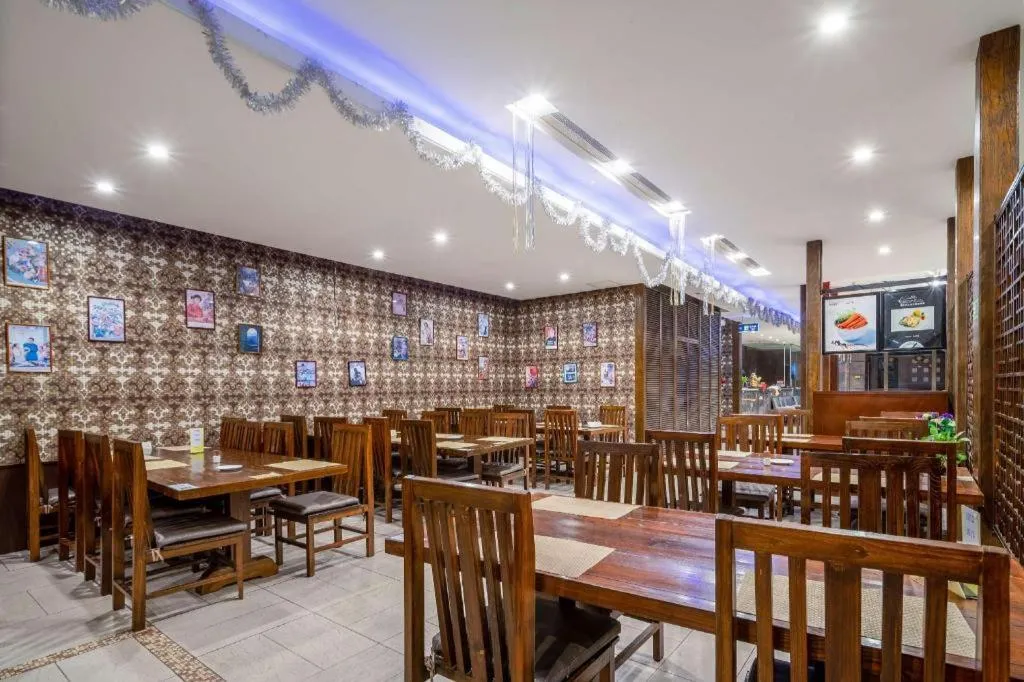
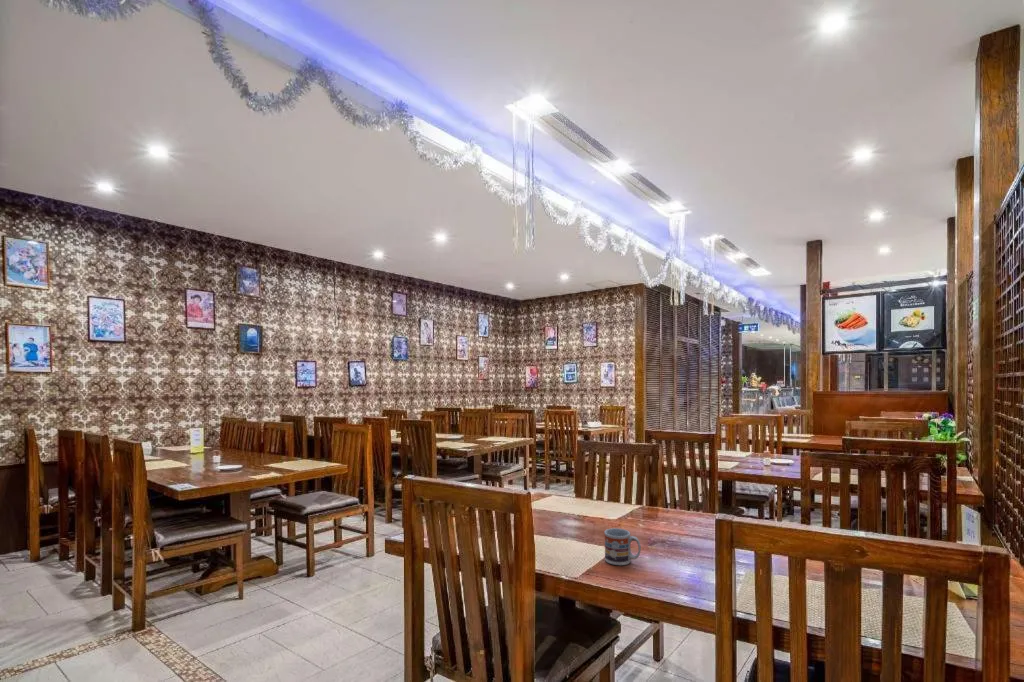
+ cup (622, 546)
